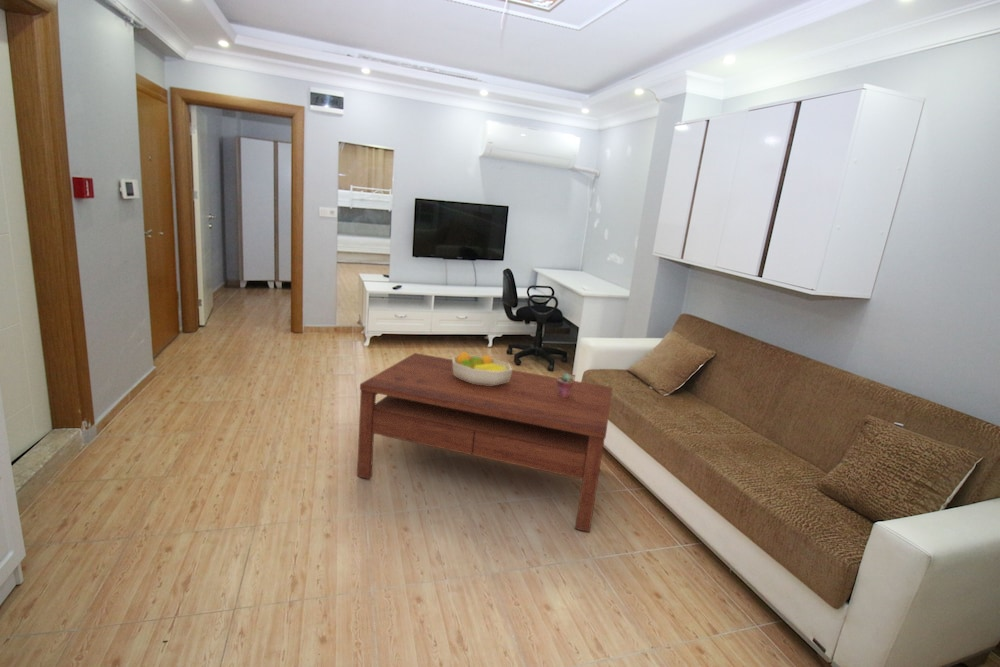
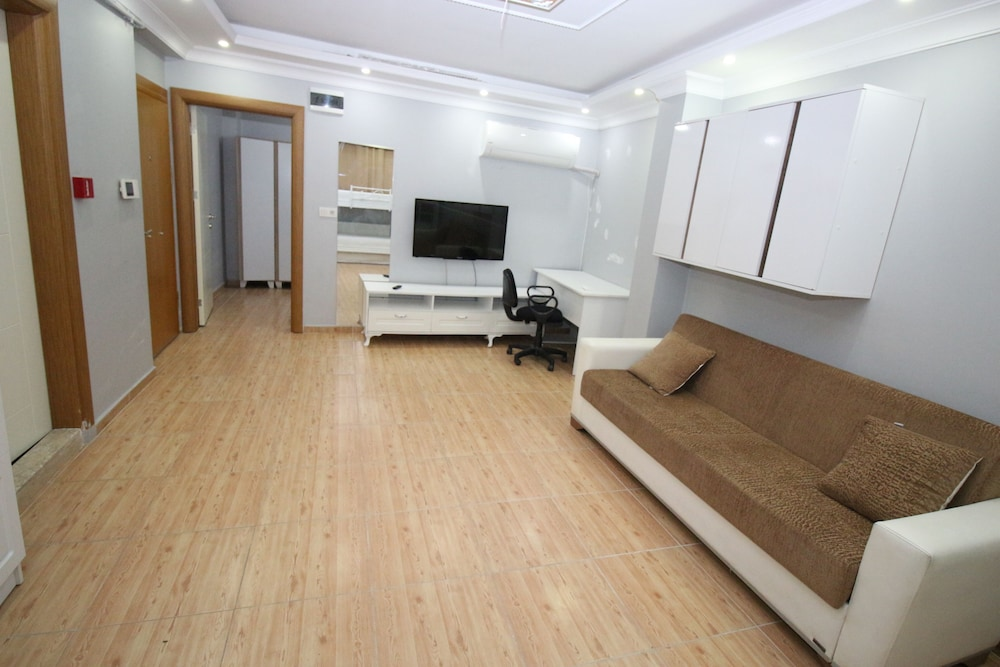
- fruit bowl (481, 367)
- coffee table (489, 430)
- potted succulent (565, 383)
